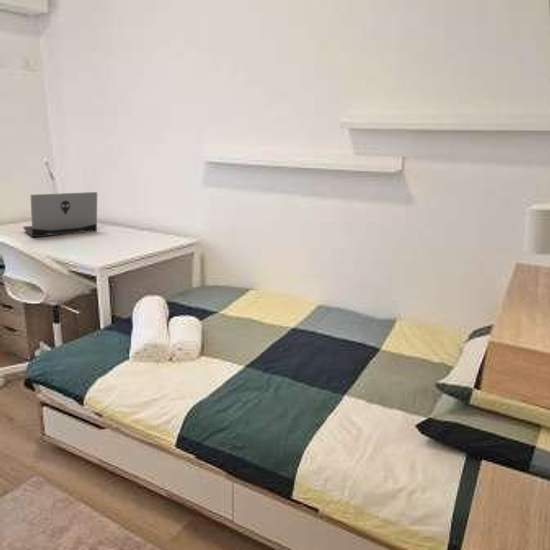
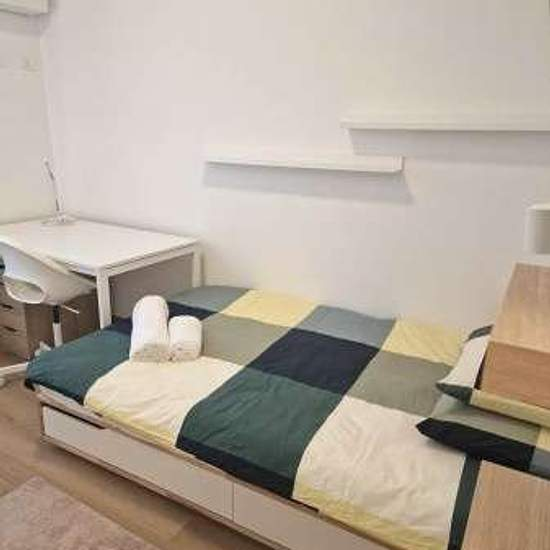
- laptop (59, 211)
